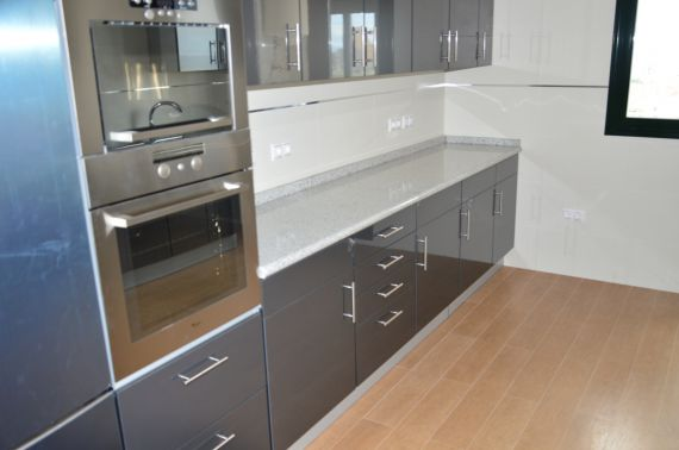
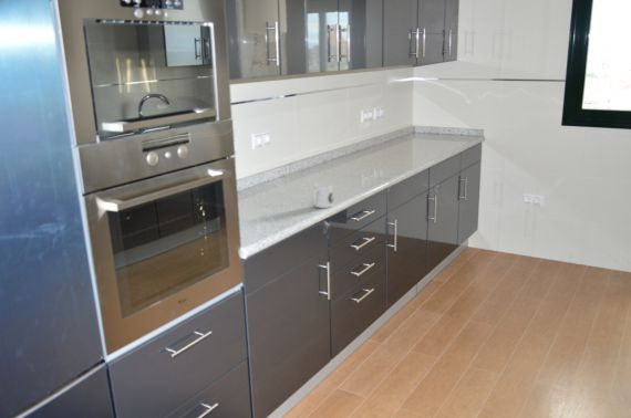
+ mug (321, 196)
